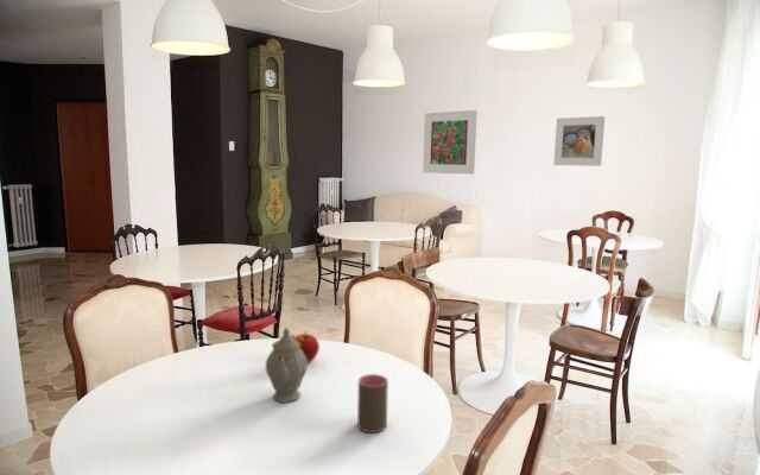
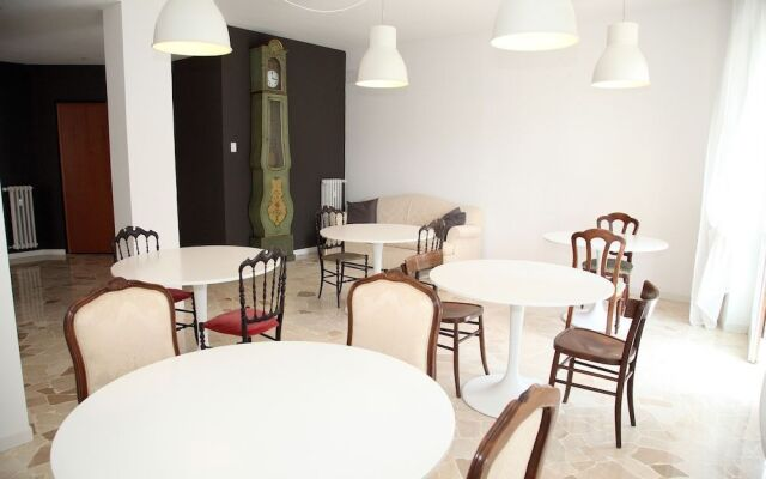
- cup (372, 403)
- chinaware (286, 362)
- apple (304, 346)
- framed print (448, 142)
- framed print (578, 141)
